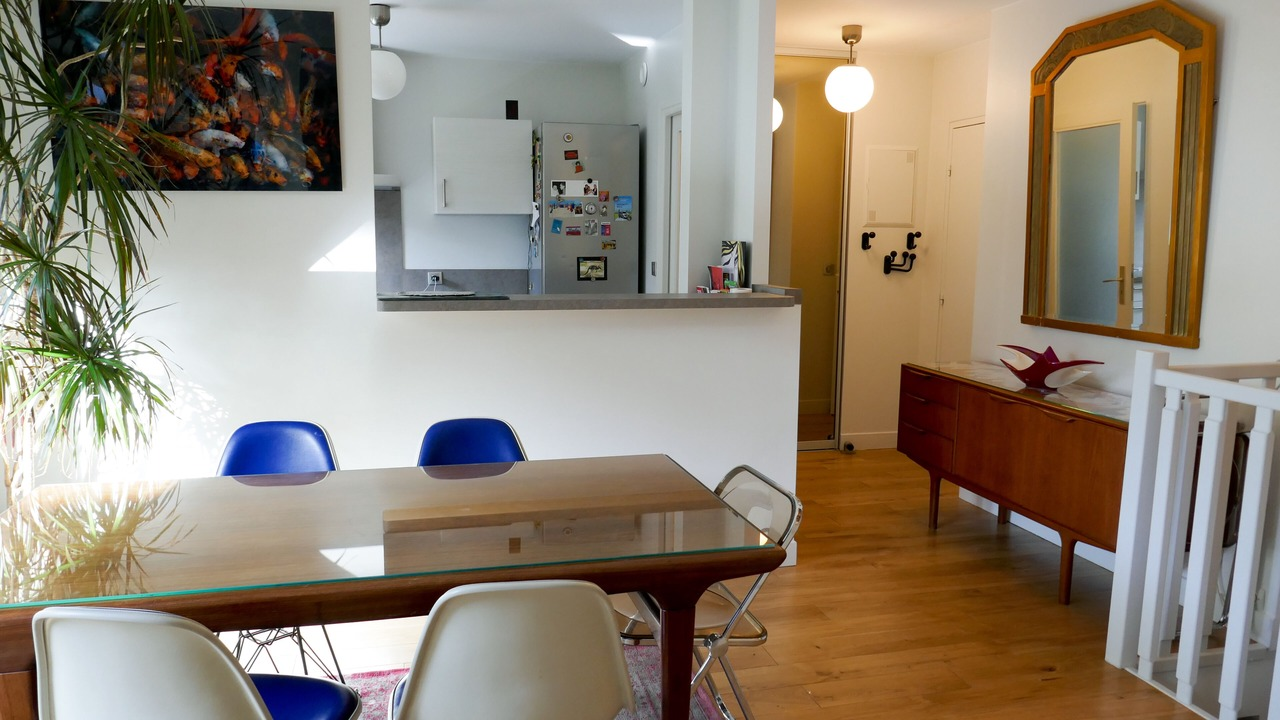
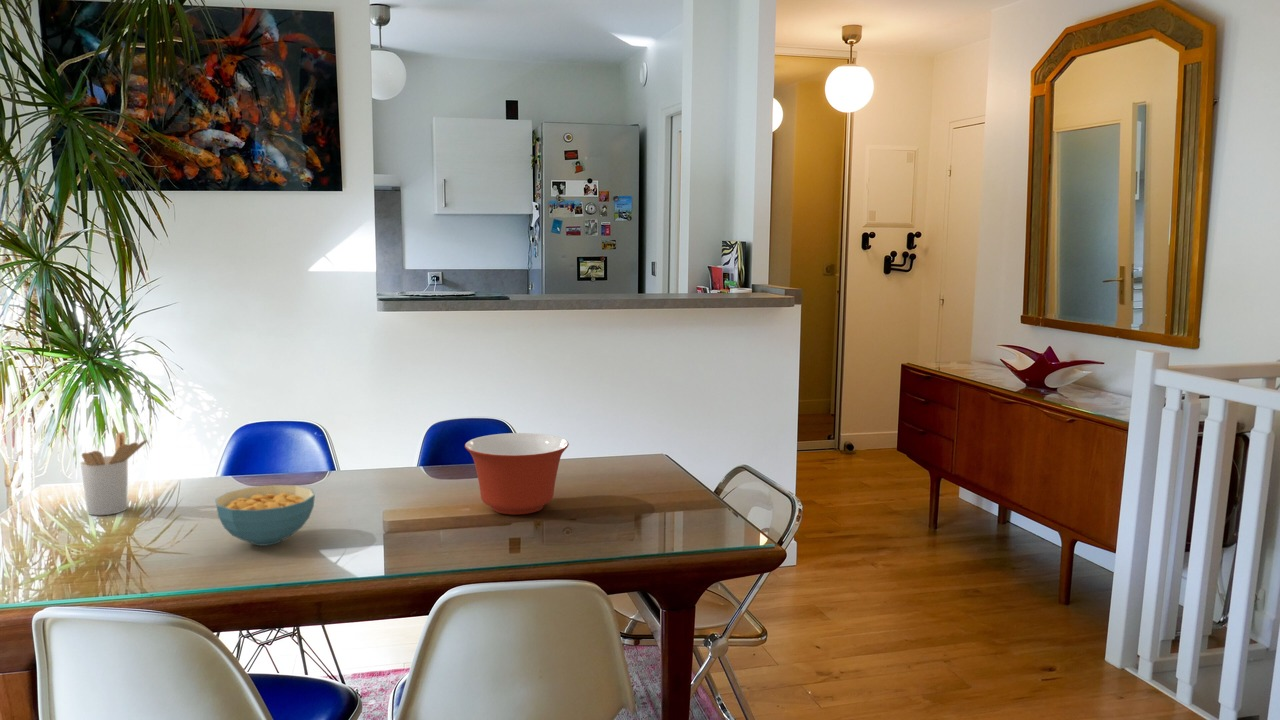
+ utensil holder (114, 474)
+ cereal bowl (266, 519)
+ mixing bowl (517, 475)
